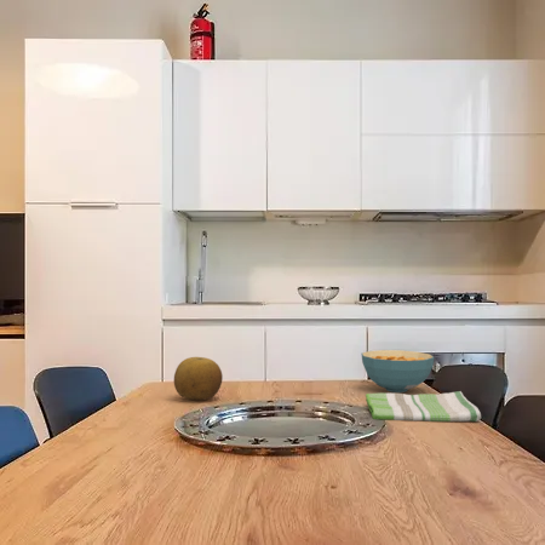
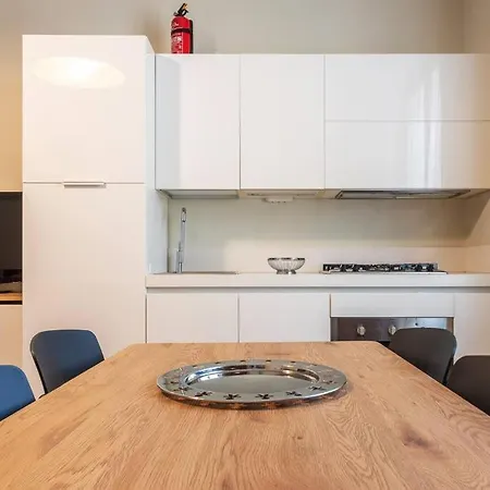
- dish towel (419, 405)
- cereal bowl (396, 372)
- fruit (197, 378)
